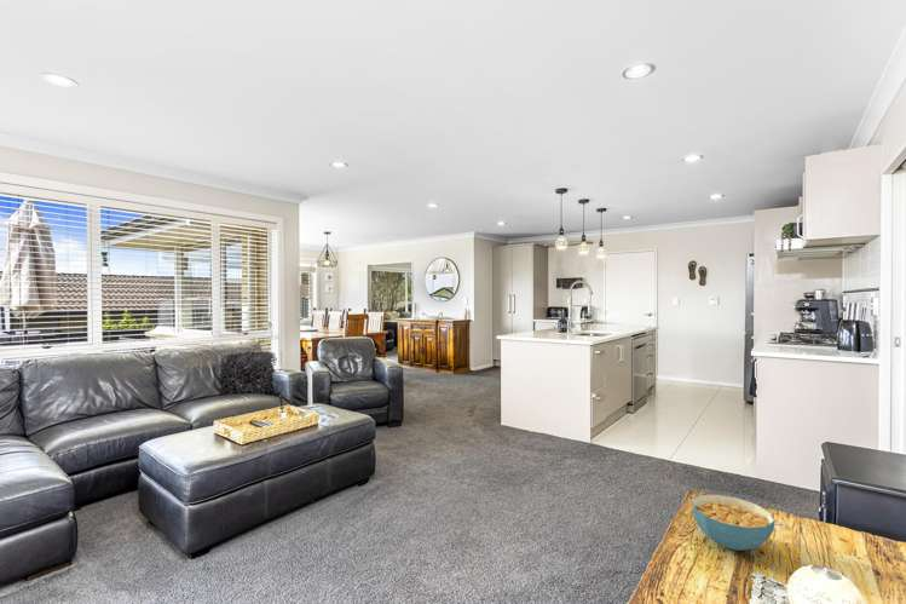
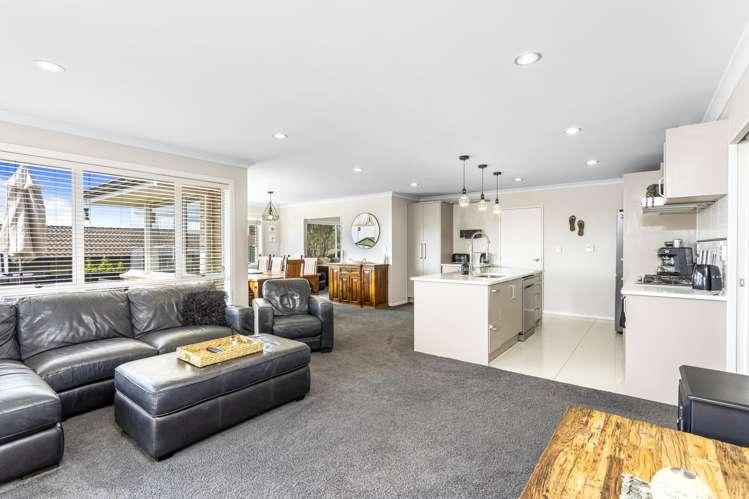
- cereal bowl (731, 527)
